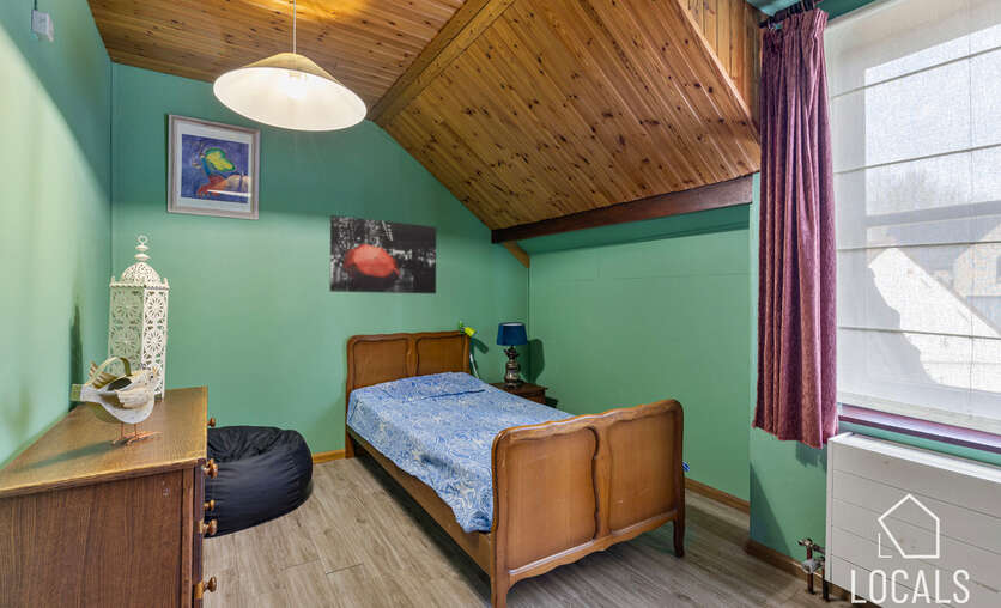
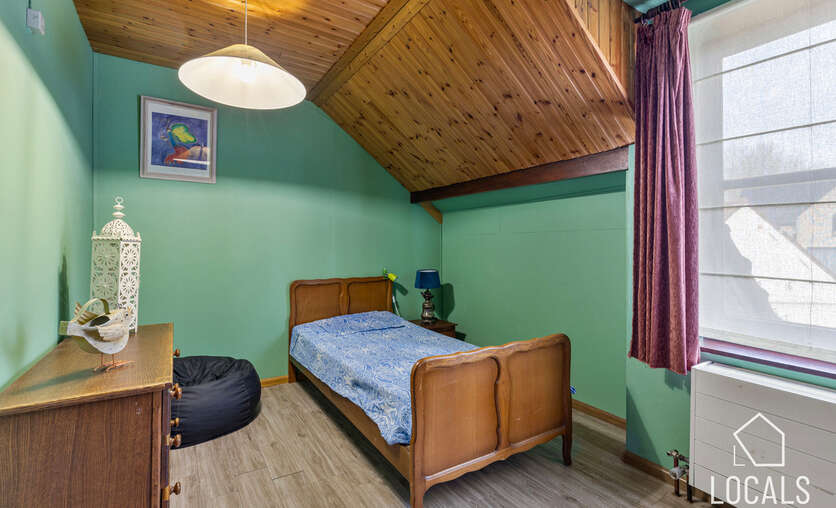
- wall art (386, 256)
